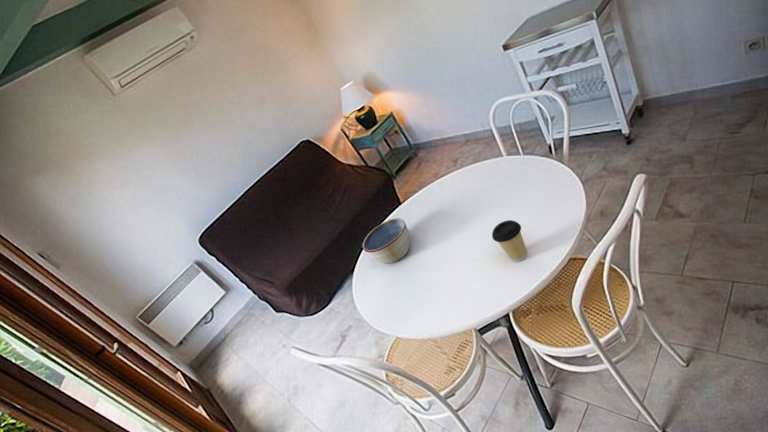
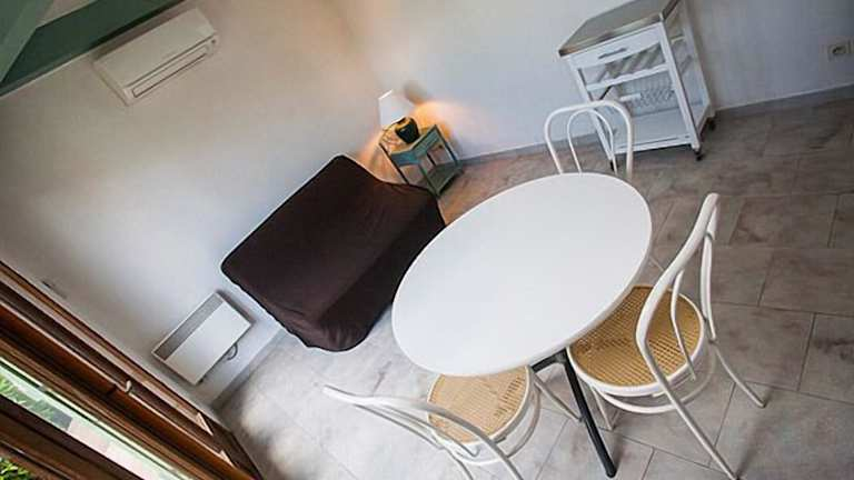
- bowl (389, 243)
- coffee cup (511, 241)
